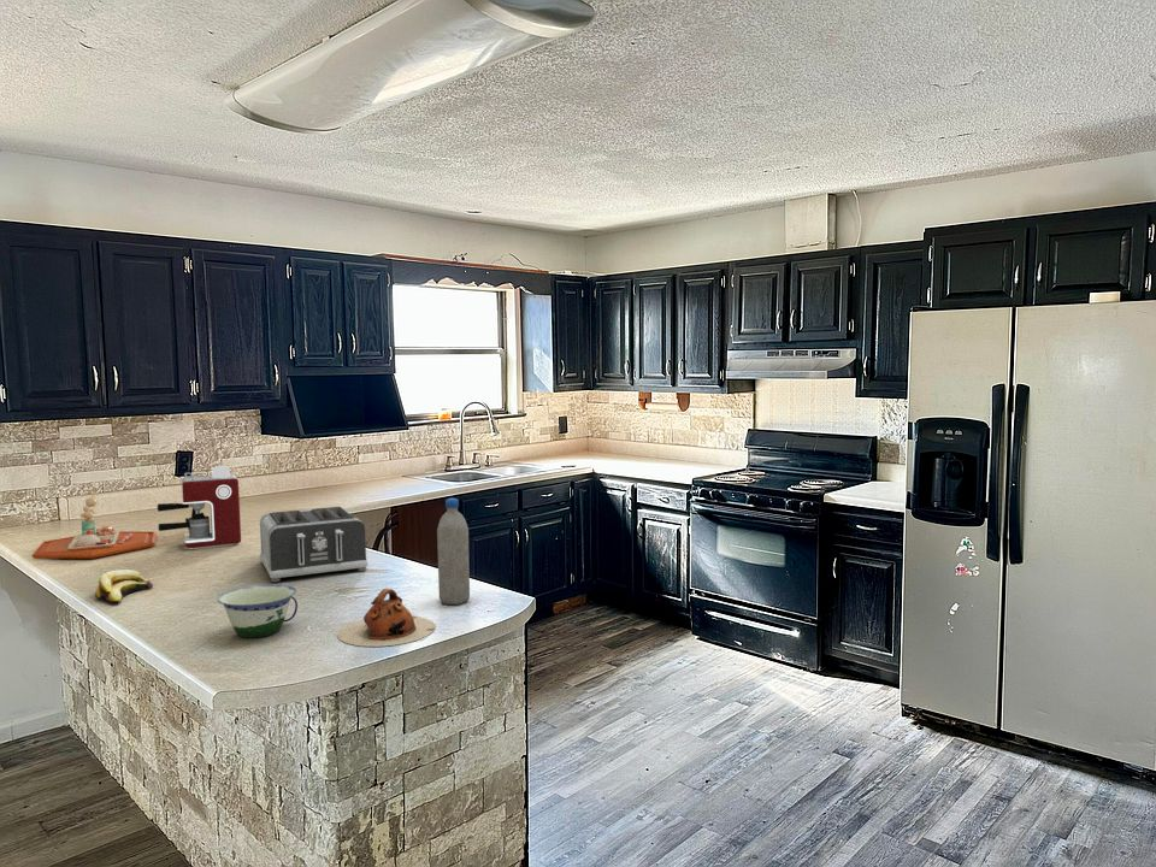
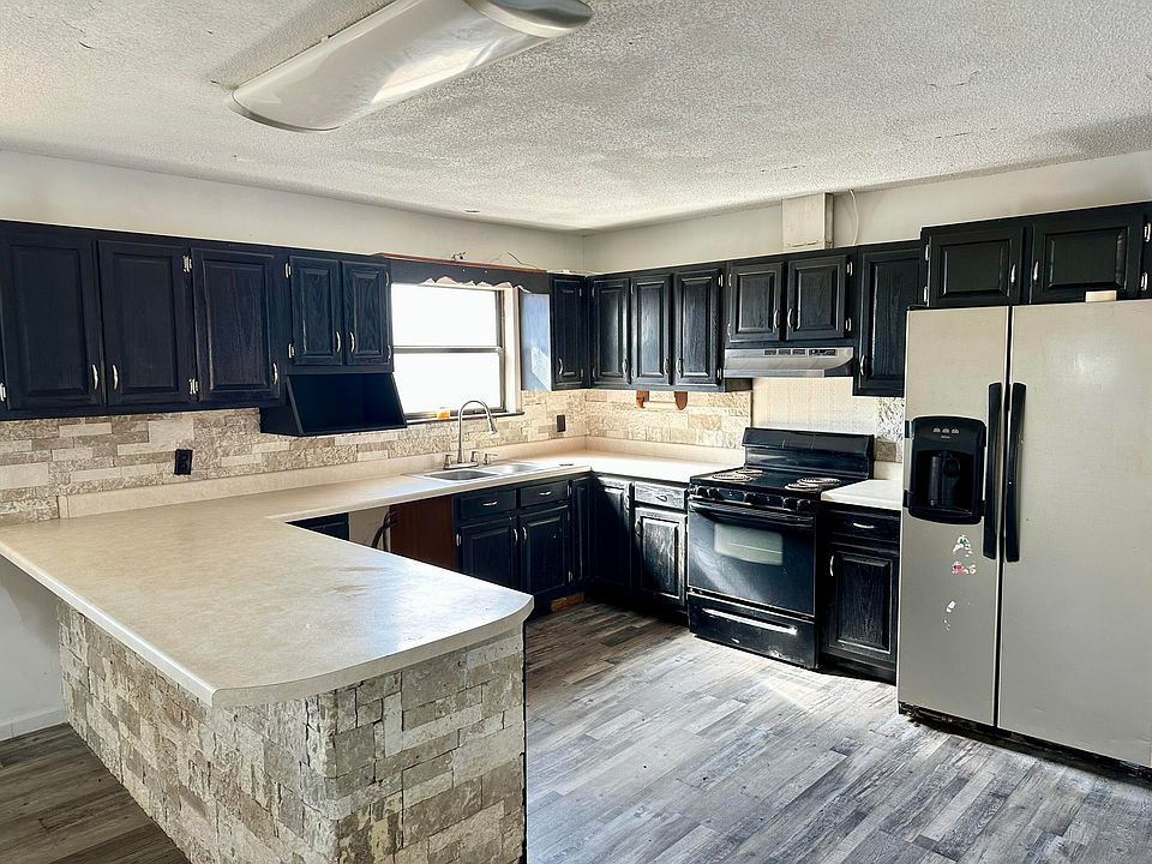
- food tray (94, 523)
- toaster (312, 541)
- bowl (259, 612)
- coffee maker (197, 506)
- banana (124, 583)
- water bottle (453, 549)
- teapot (385, 608)
